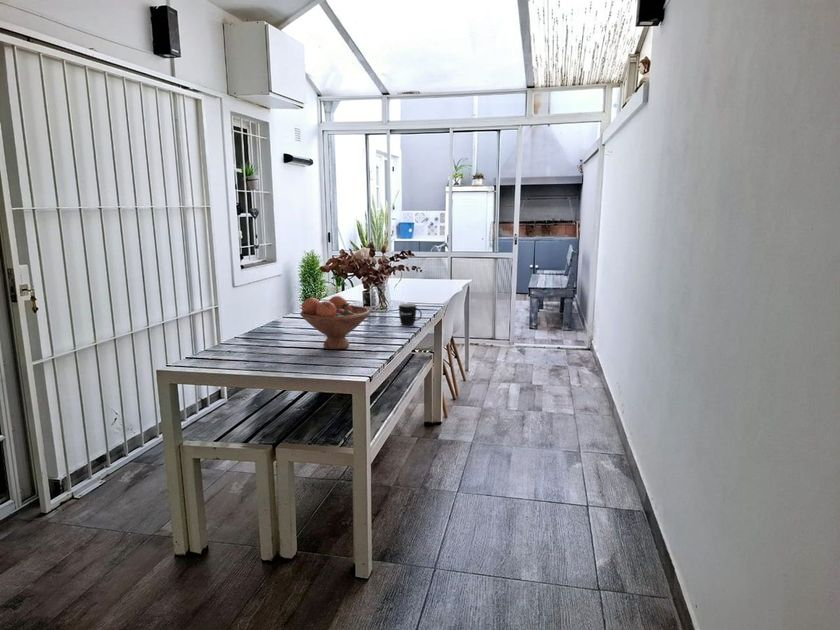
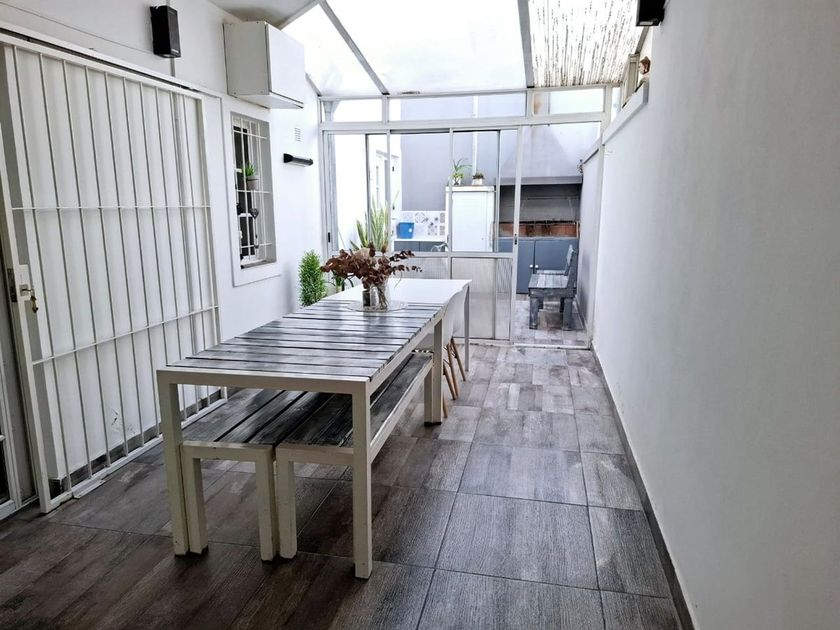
- fruit bowl (335, 322)
- mug (410, 314)
